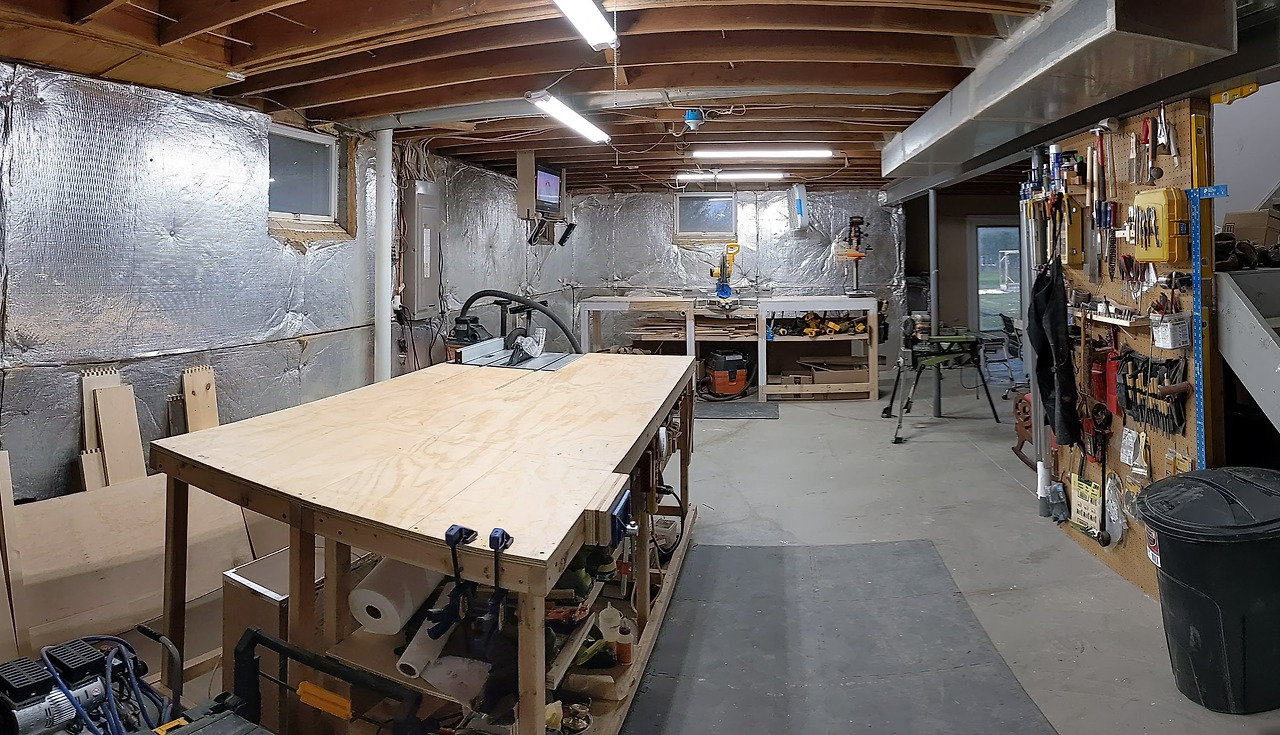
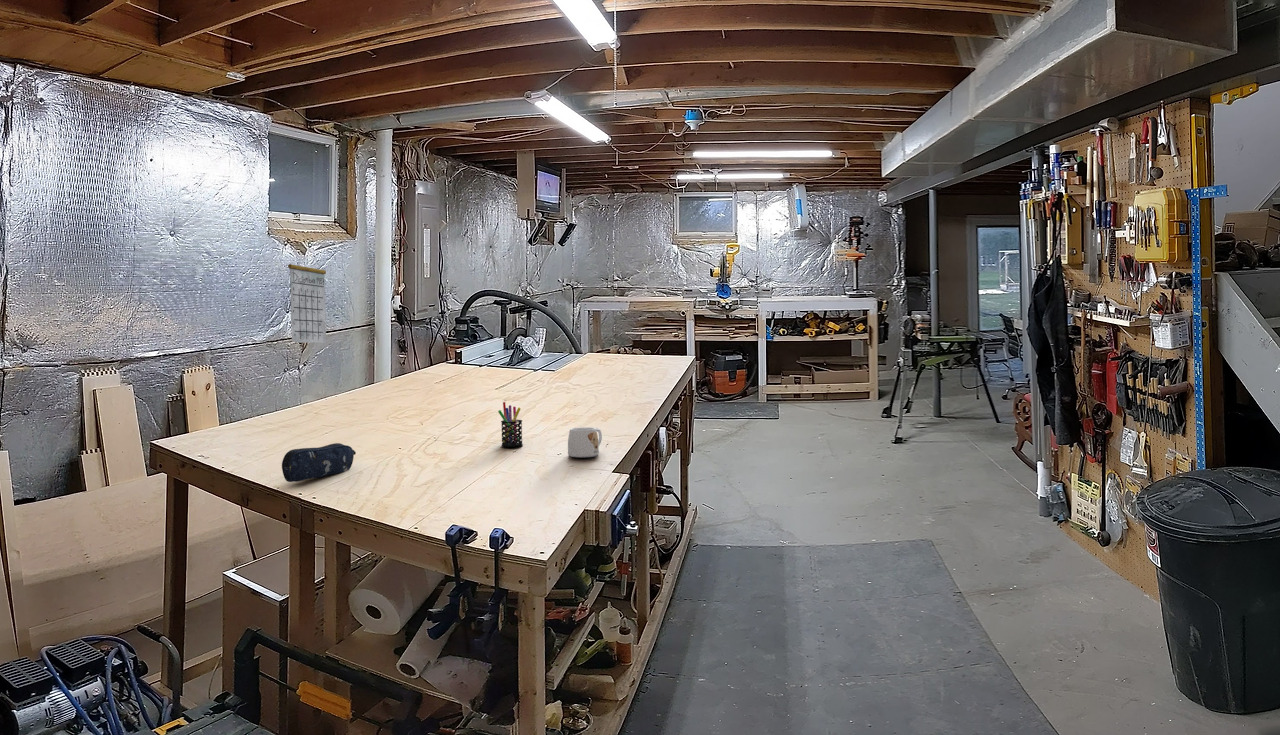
+ pen holder (509, 424)
+ calendar (308, 296)
+ pencil case (319, 461)
+ mug (587, 441)
